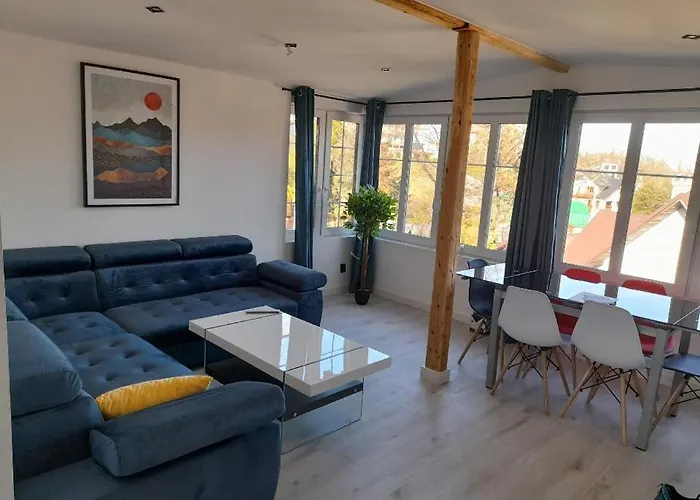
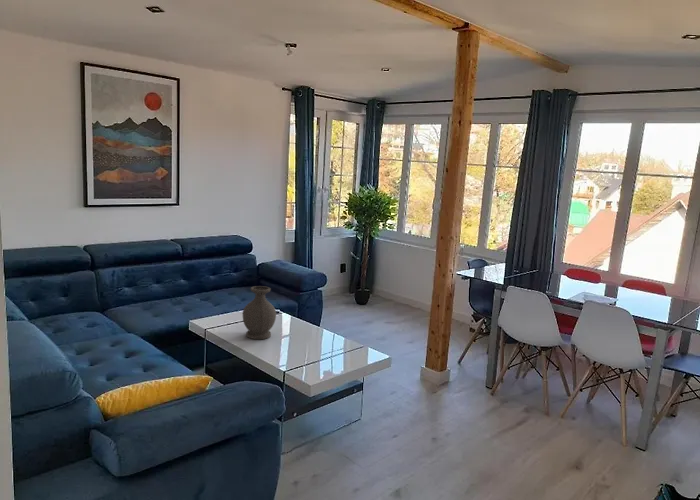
+ vase (259, 311)
